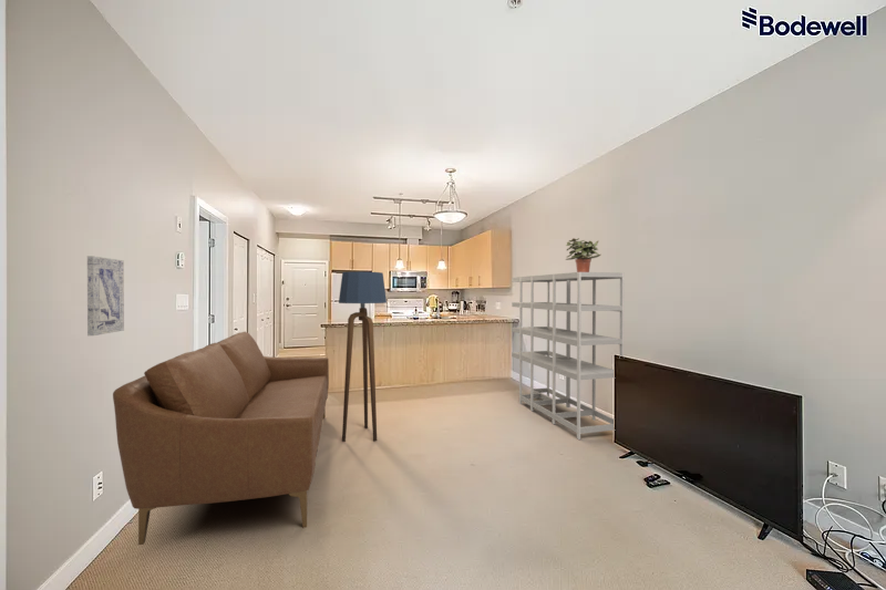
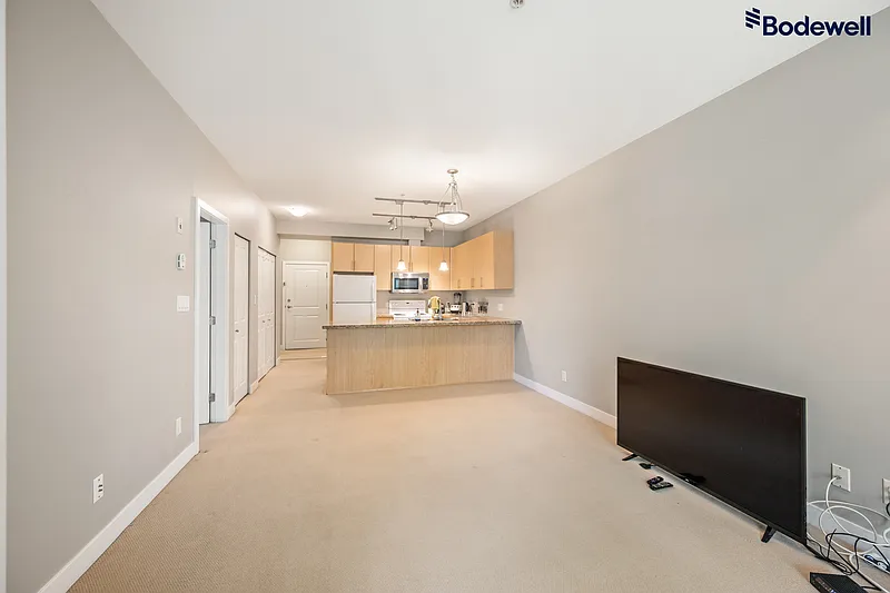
- wall art (106, 296)
- potted plant (583, 256)
- floor lamp (363, 353)
- sofa (257, 401)
- shelving unit (560, 342)
